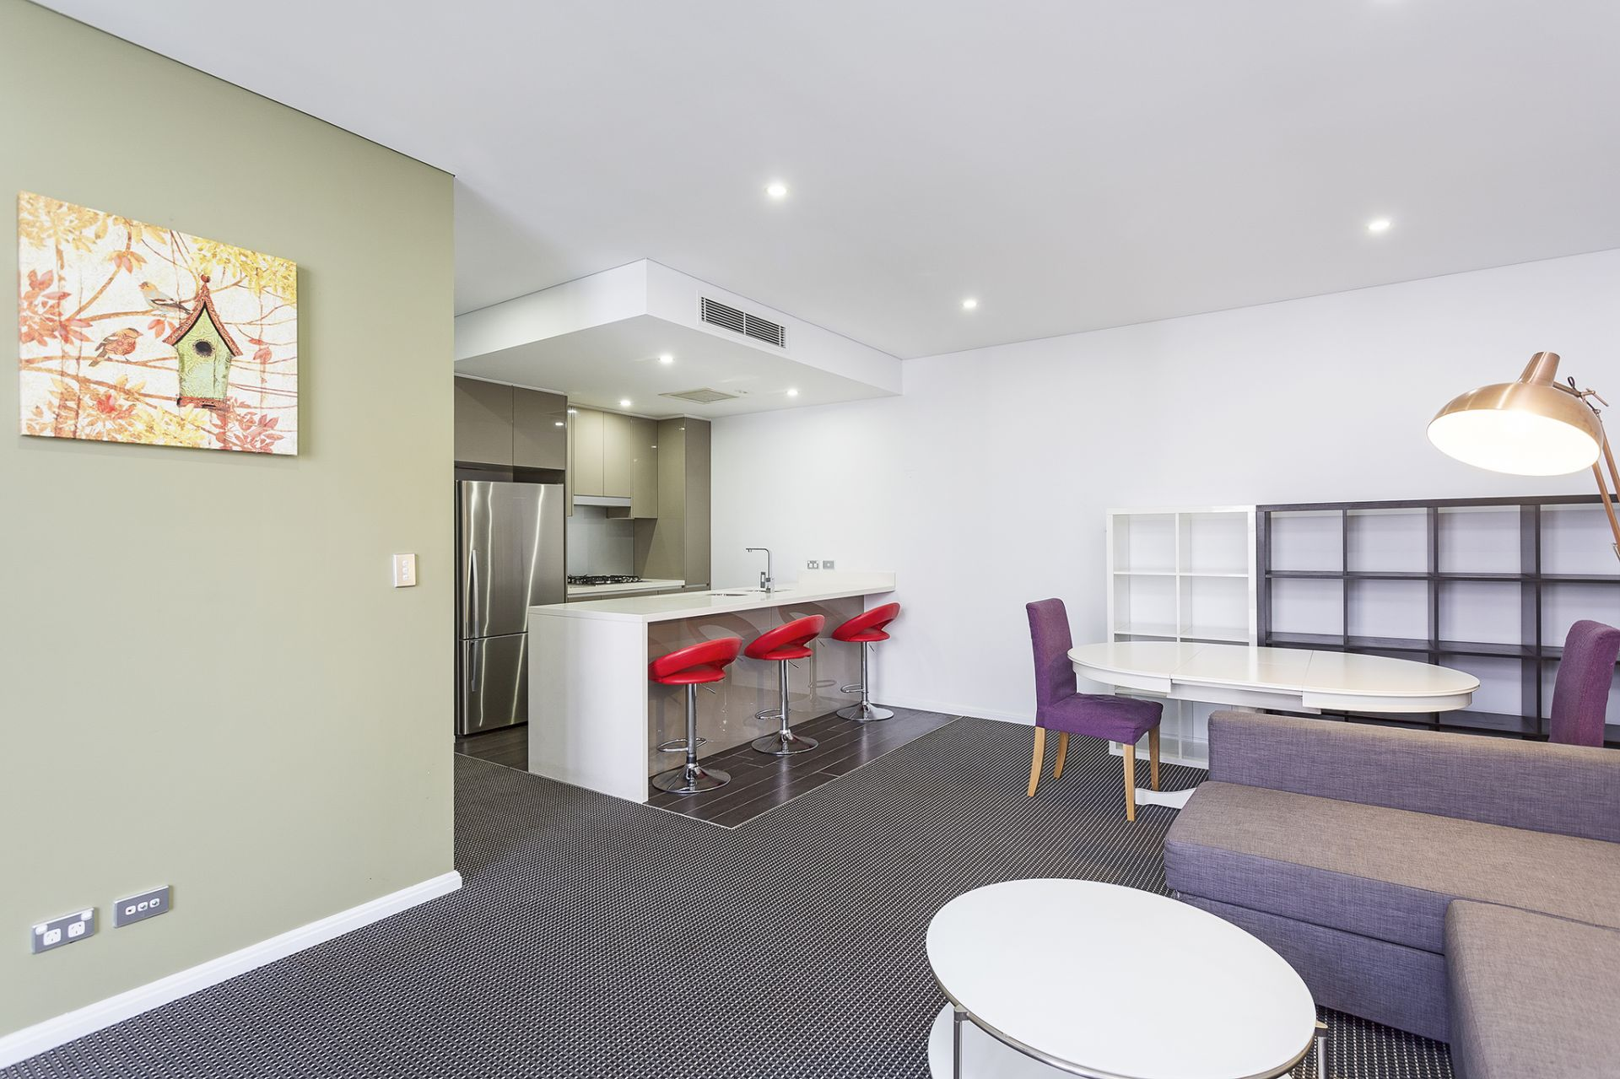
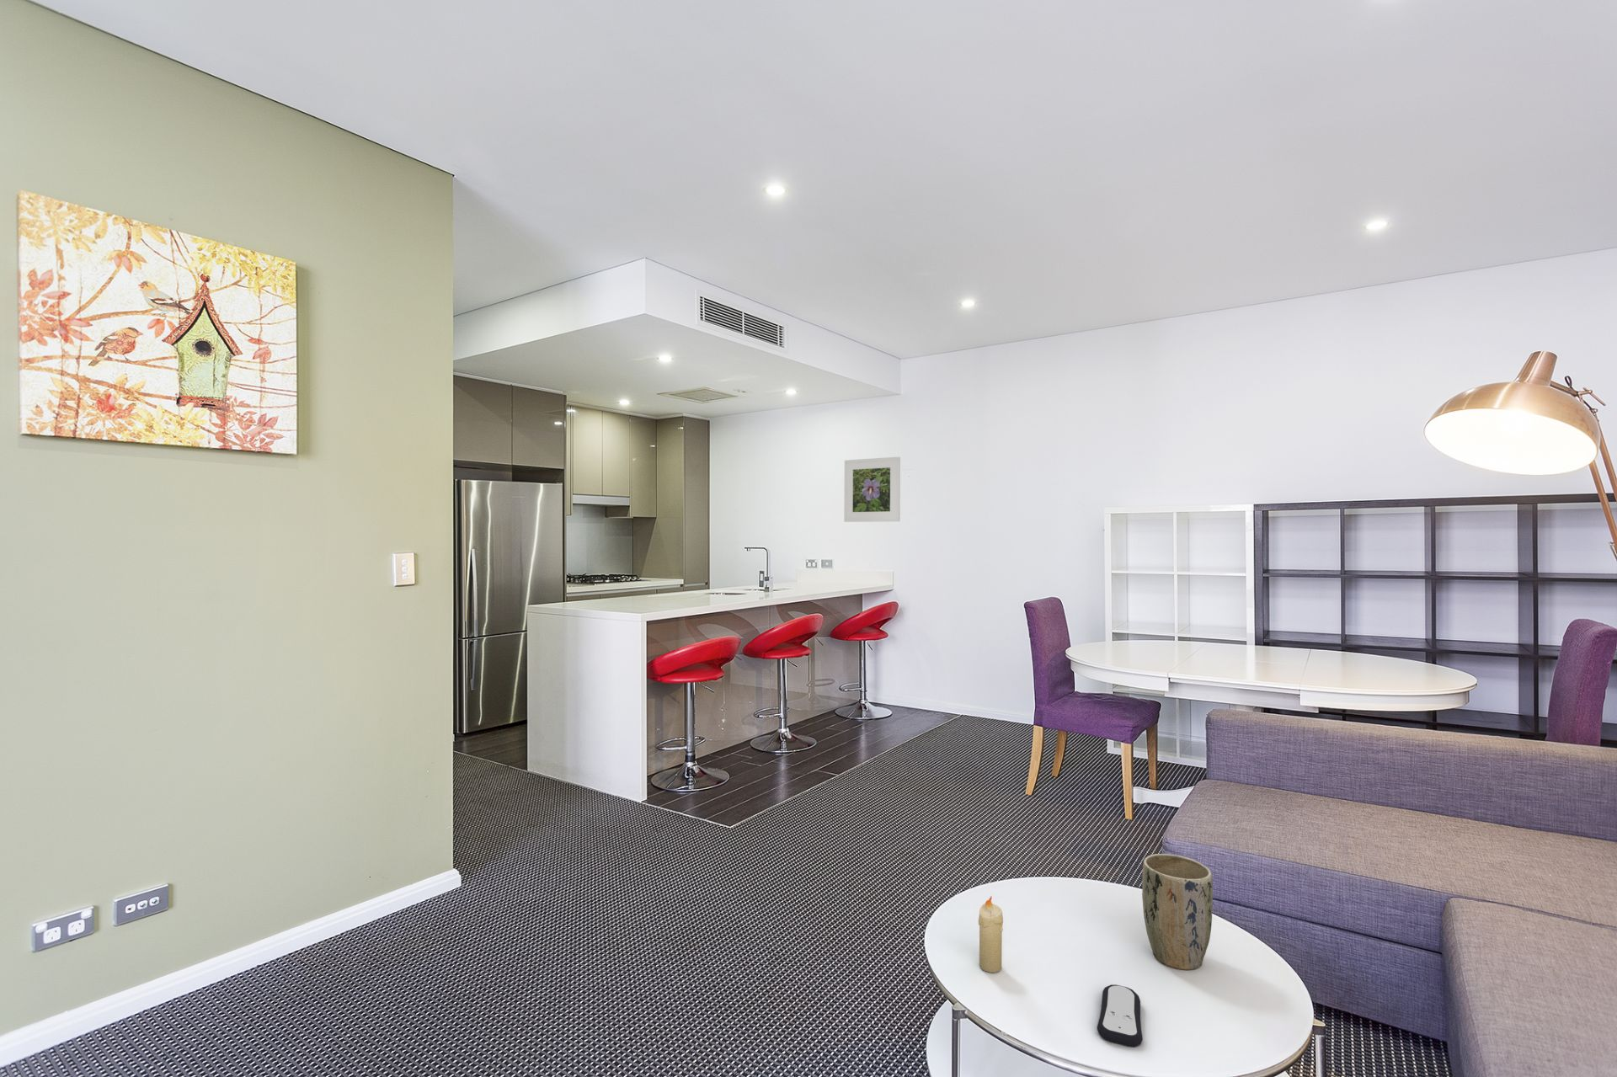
+ remote control (1120, 1013)
+ candle (991, 932)
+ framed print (870, 490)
+ plant pot (1176, 911)
